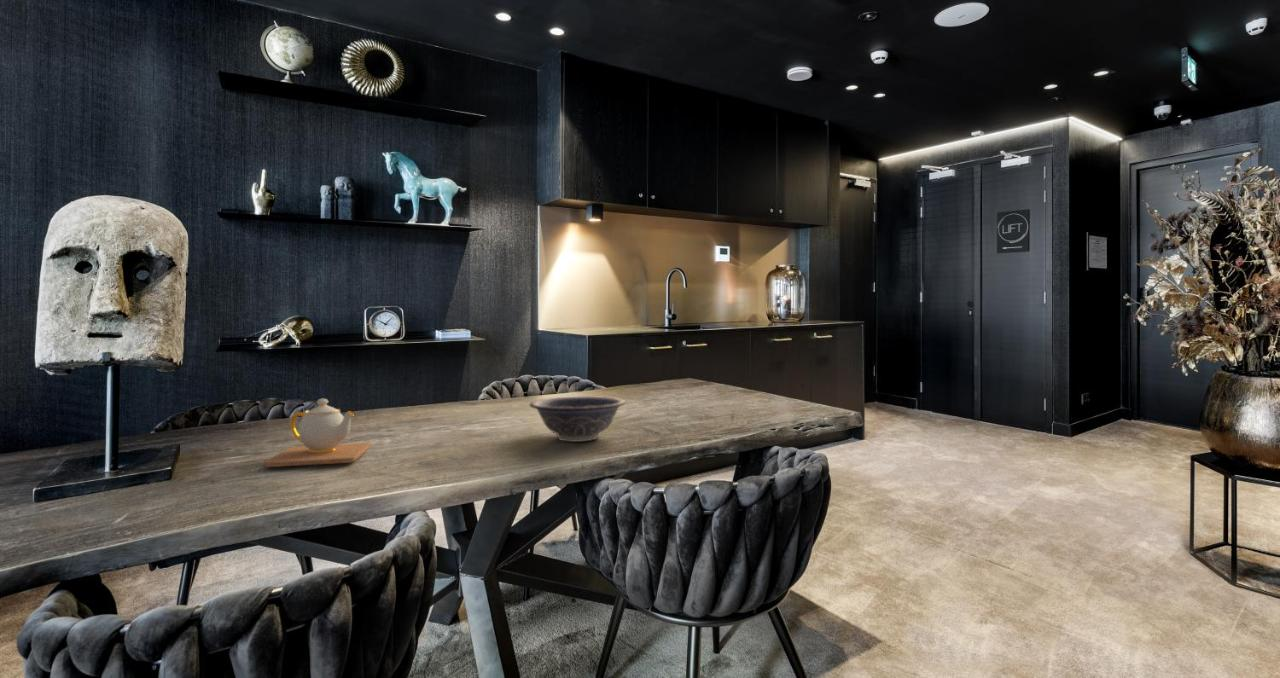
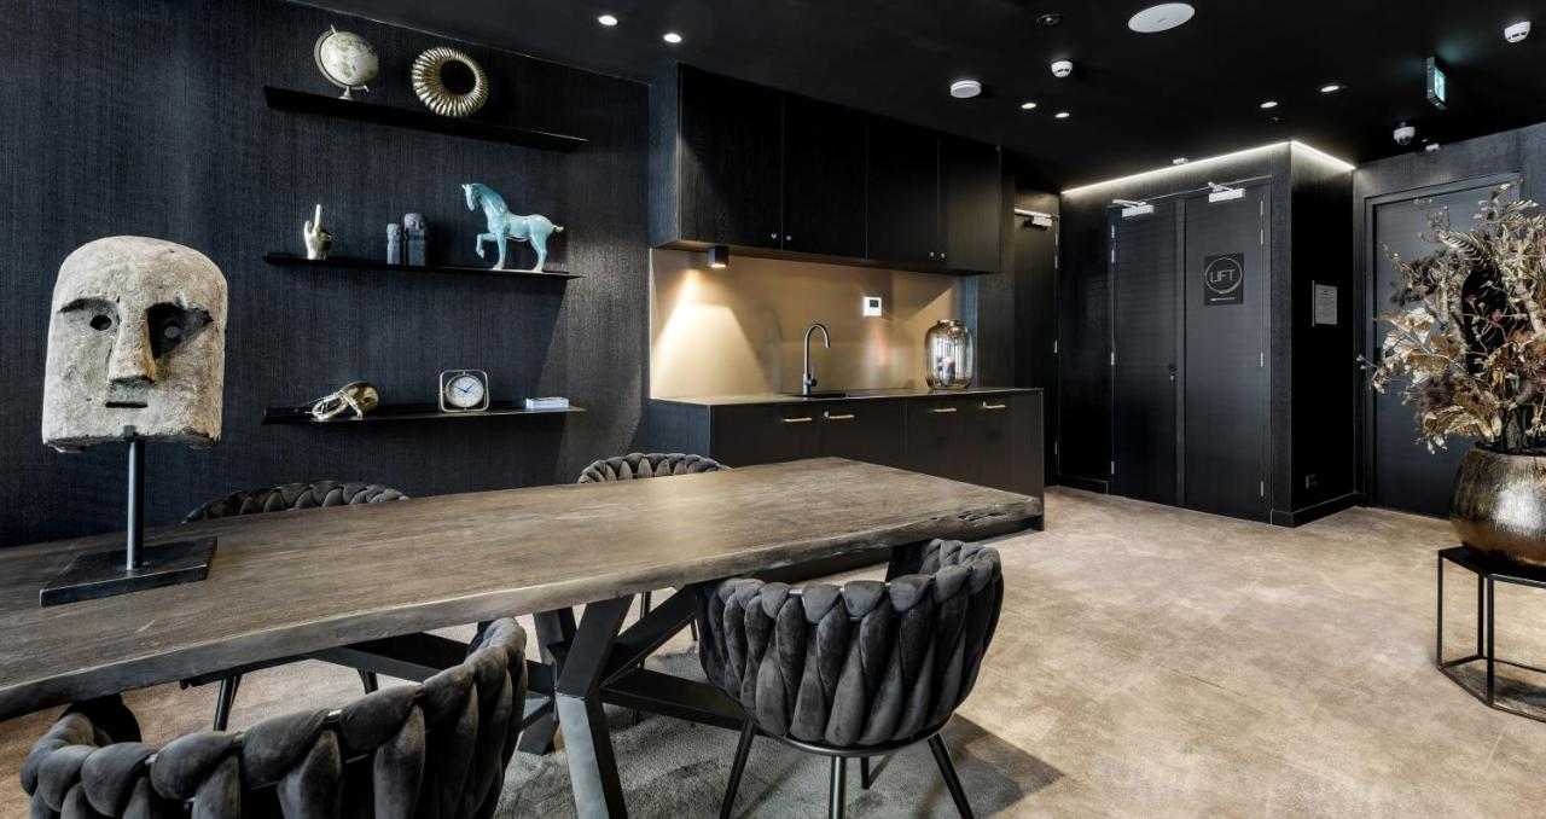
- decorative bowl (578, 419)
- teapot (320, 428)
